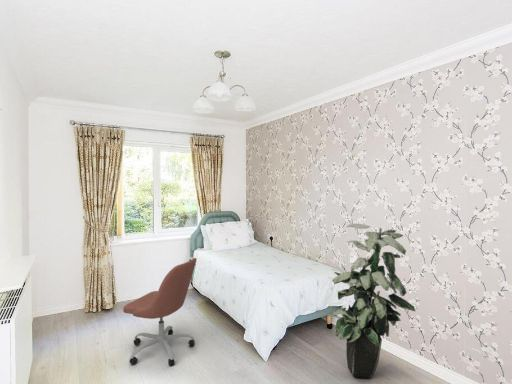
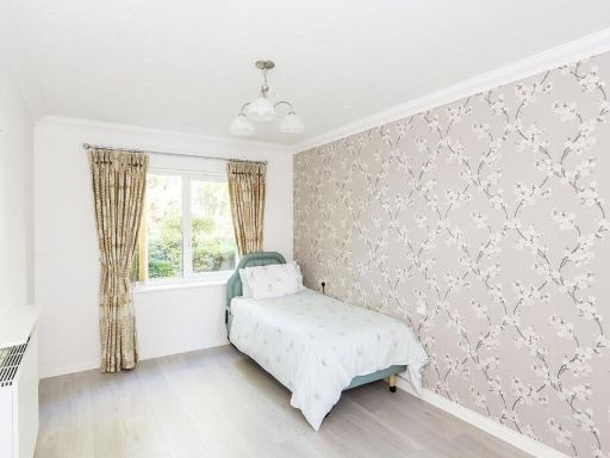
- indoor plant (366, 297)
- office chair (160, 304)
